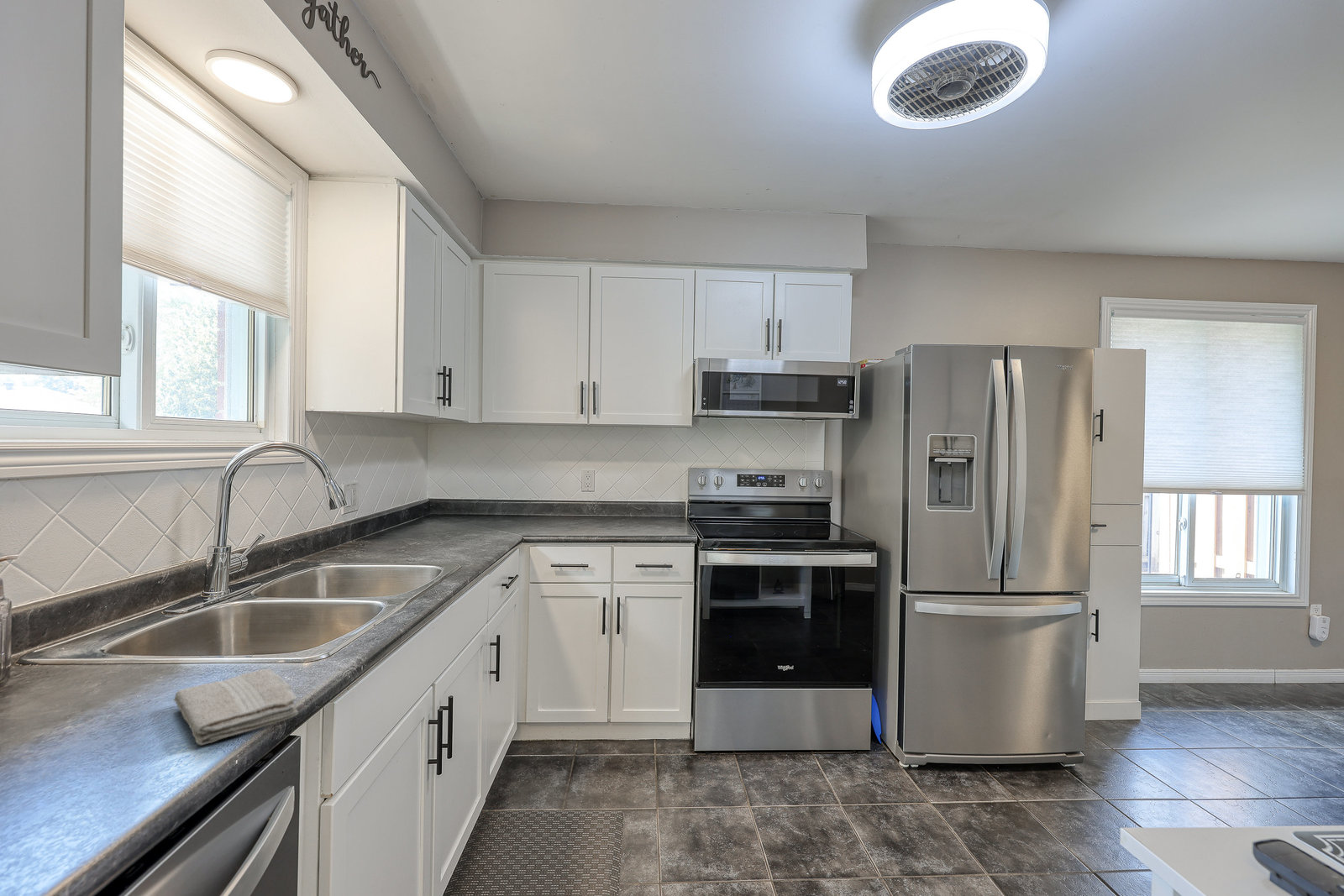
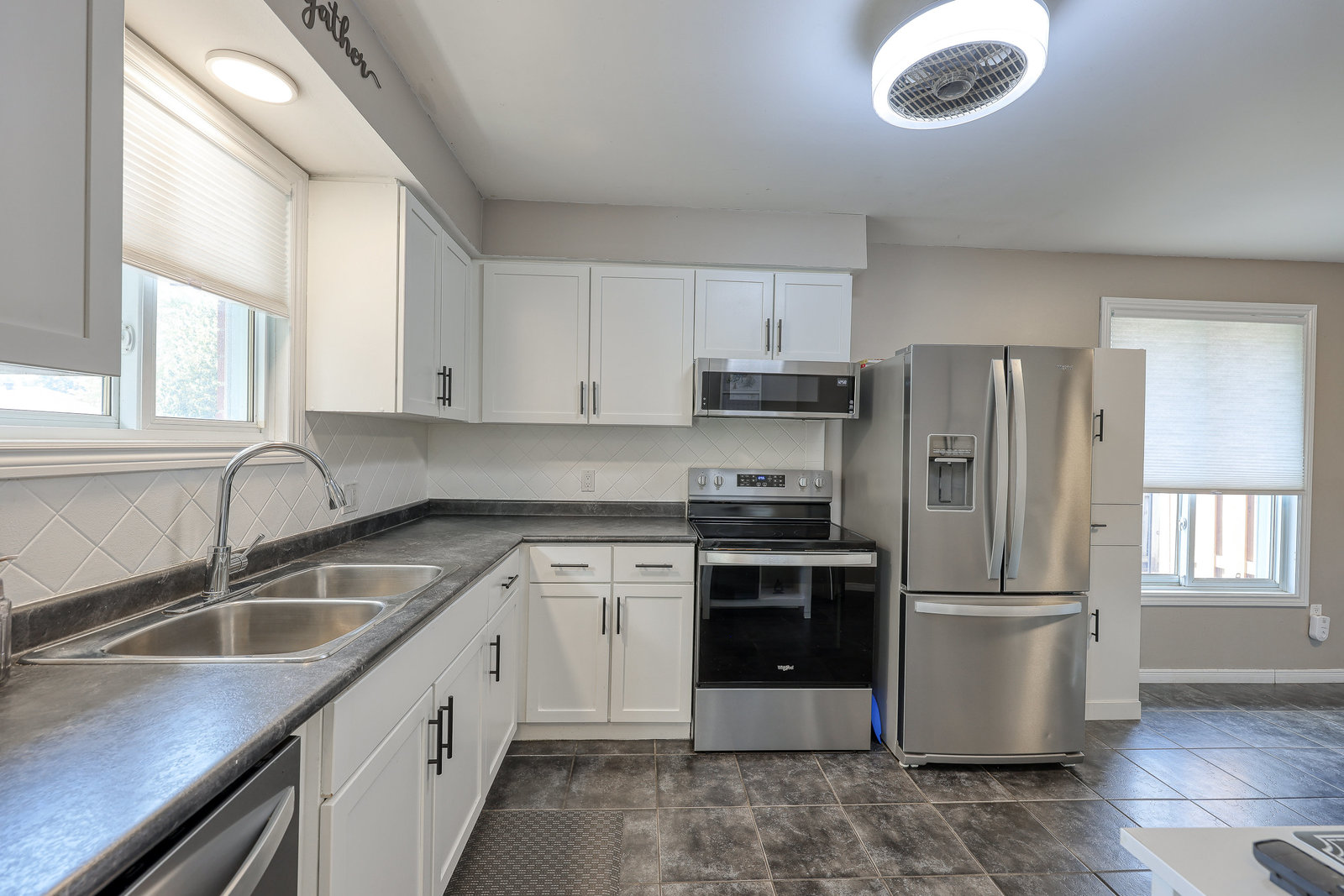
- washcloth (236, 700)
